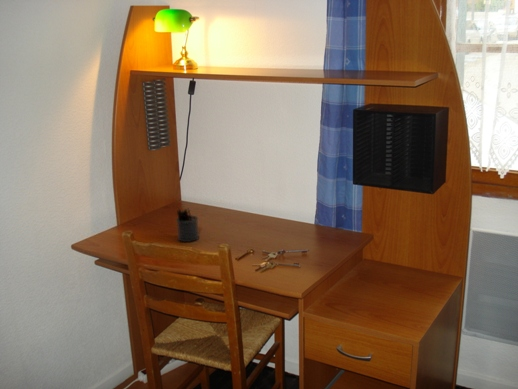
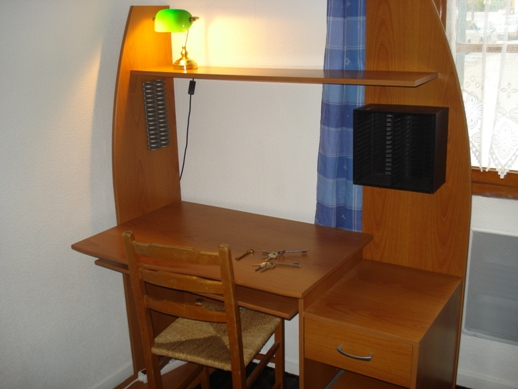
- pen holder (187, 223)
